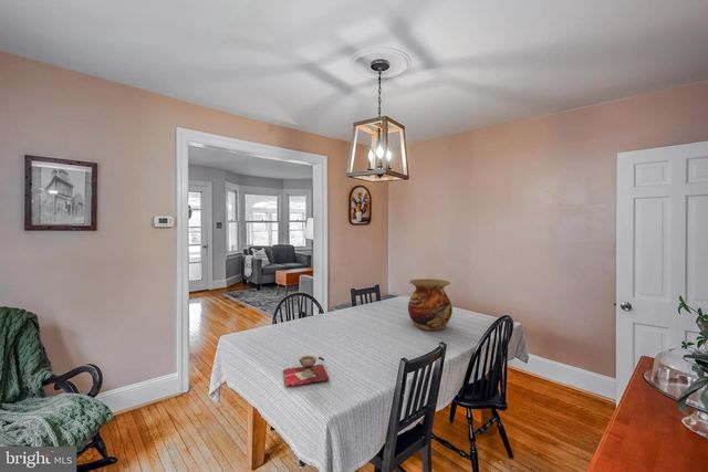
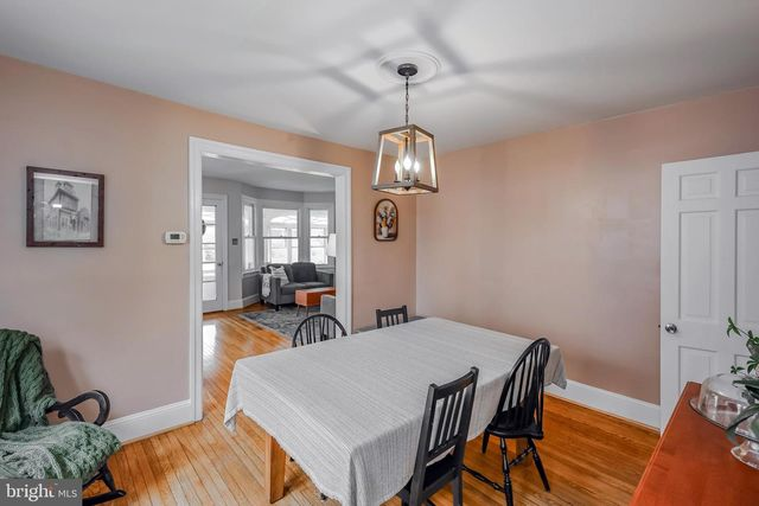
- vase (429, 304)
- decorative bowl (305, 366)
